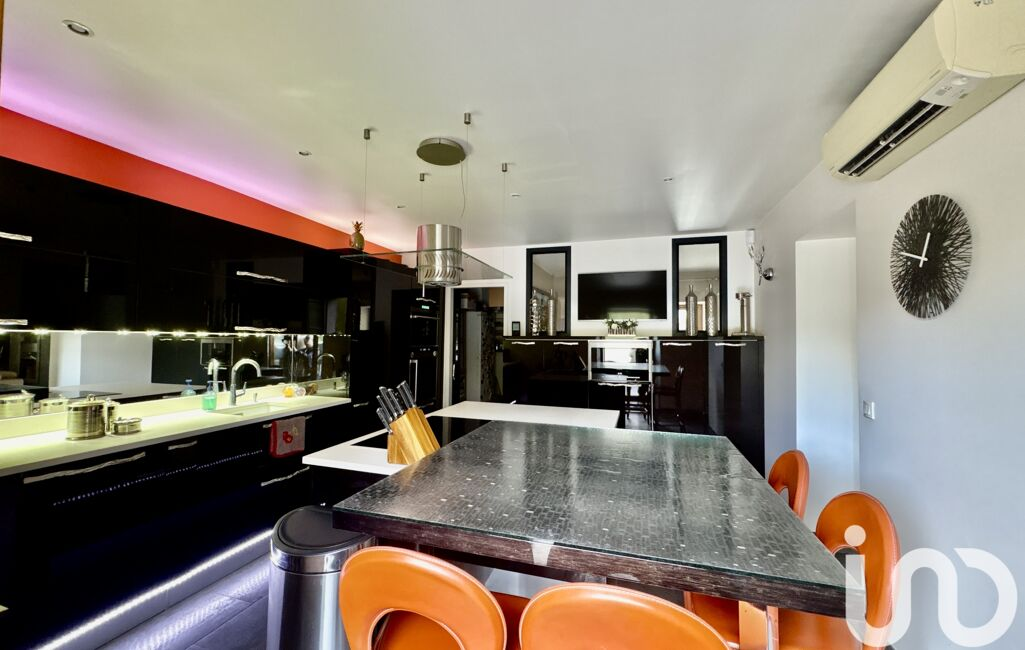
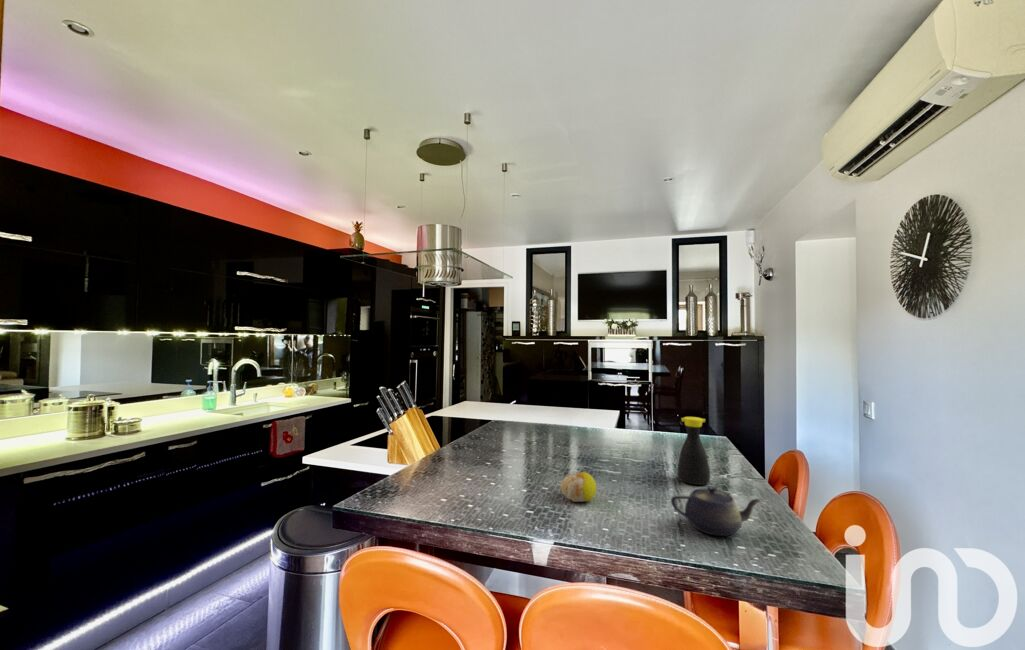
+ fruit (578, 485)
+ bottle (693, 449)
+ teapot (715, 507)
